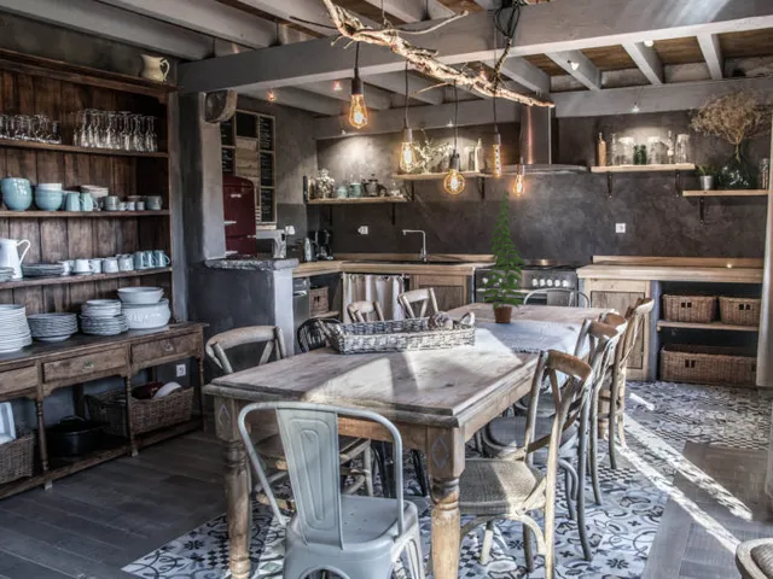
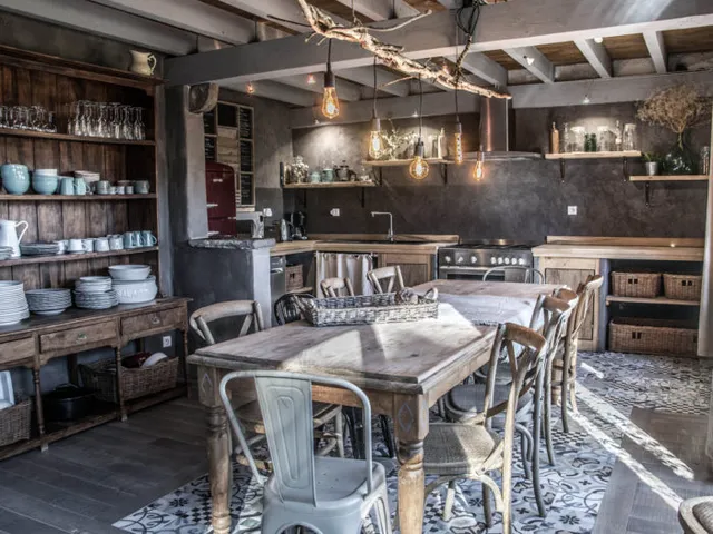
- plant (502, 256)
